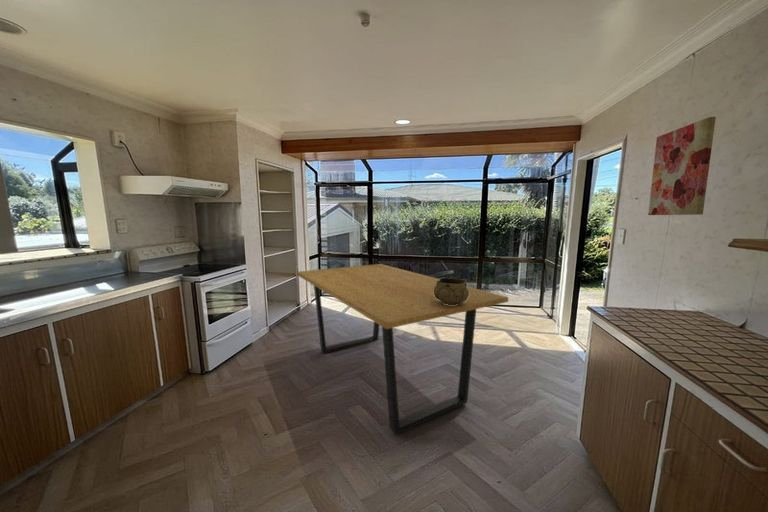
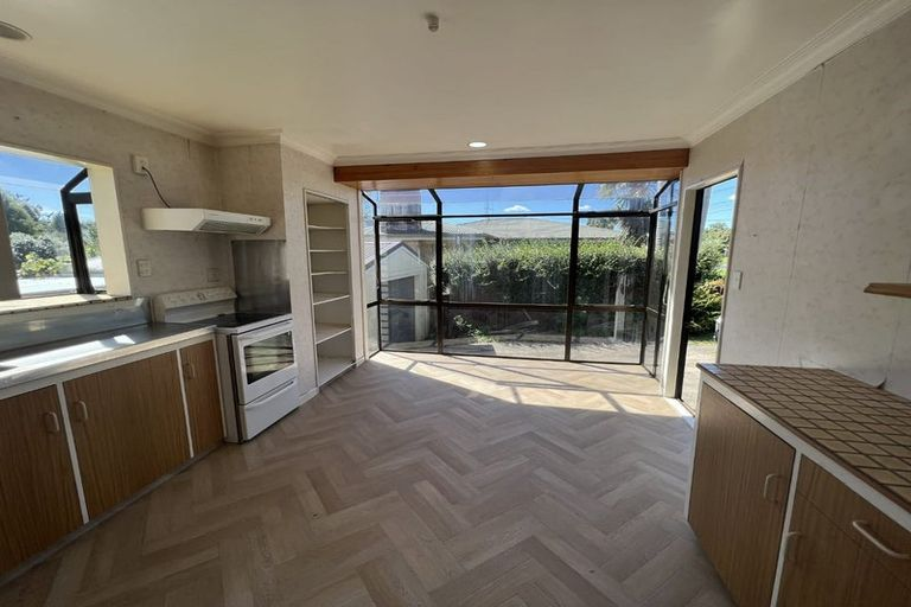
- dining table (382, 328)
- wall art (677, 172)
- decorative bowl (451, 291)
